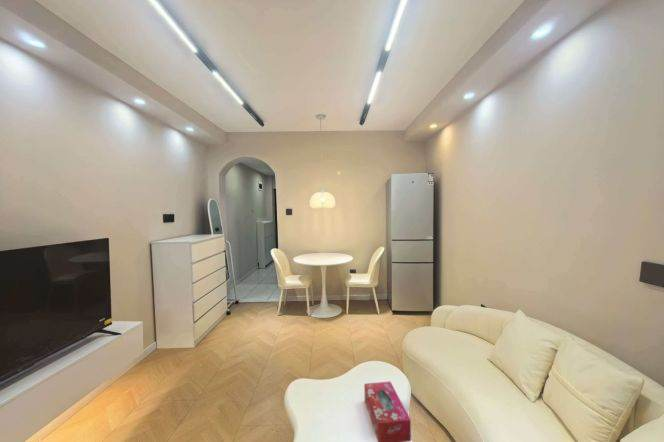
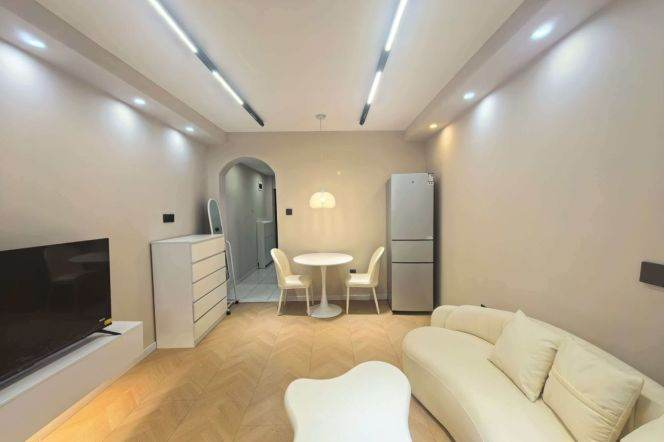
- tissue box (385, 409)
